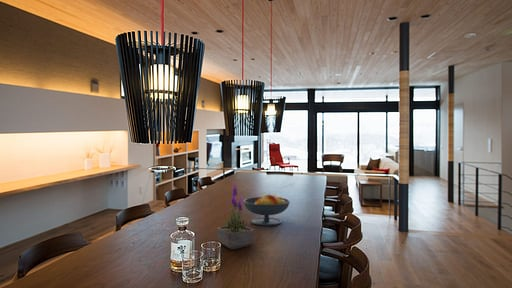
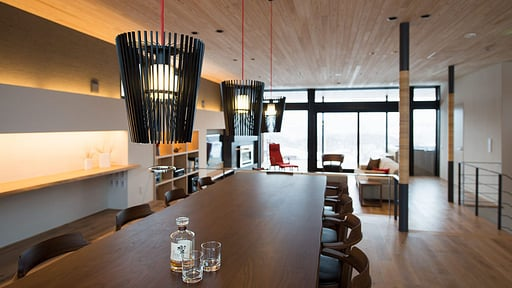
- fruit bowl (266, 207)
- potted plant (235, 213)
